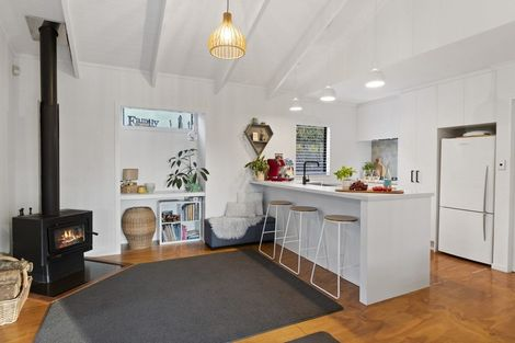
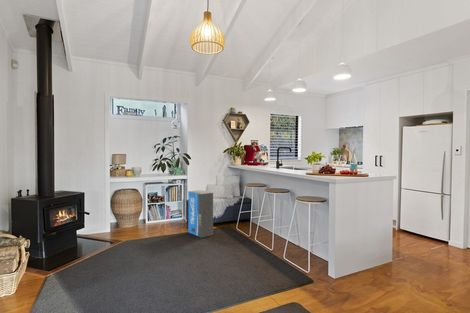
+ air purifier (200, 212)
